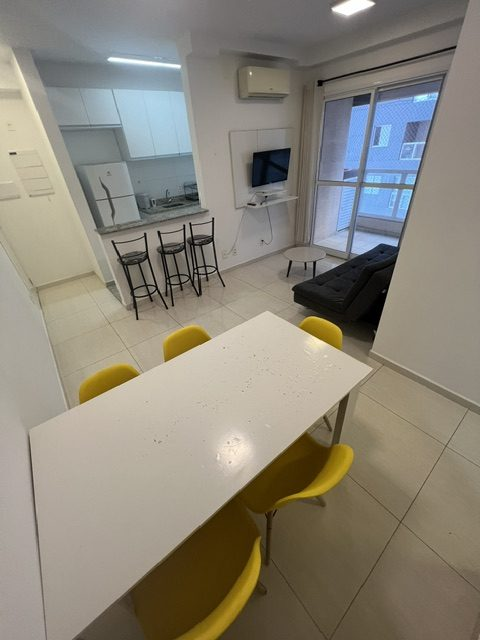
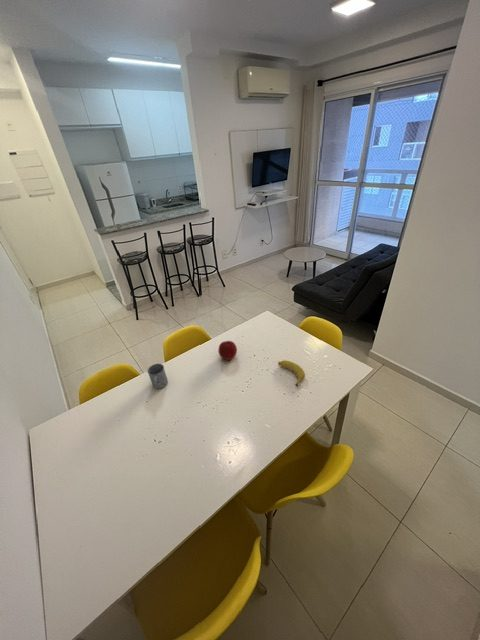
+ banana (290, 369)
+ mug (158, 379)
+ apple (227, 350)
